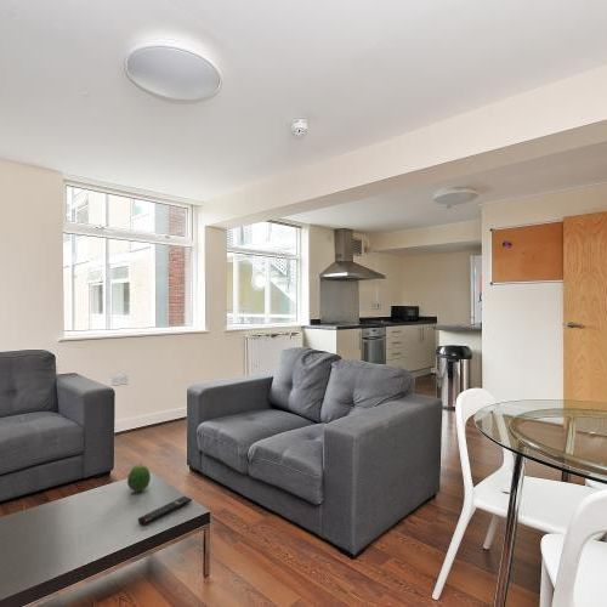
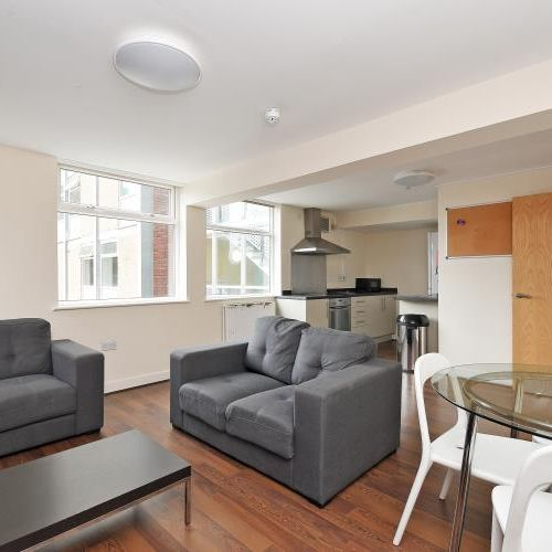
- remote control (165, 510)
- fruit (138, 477)
